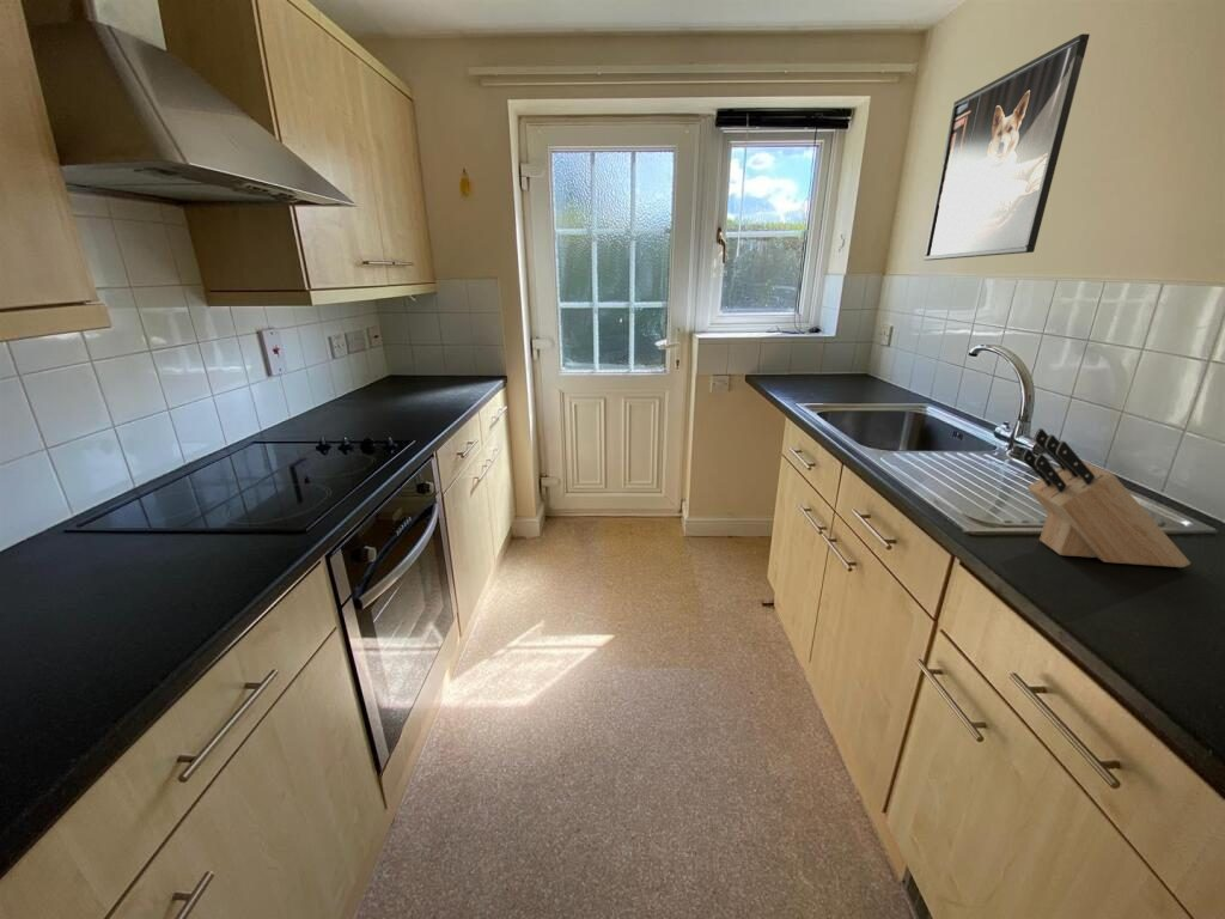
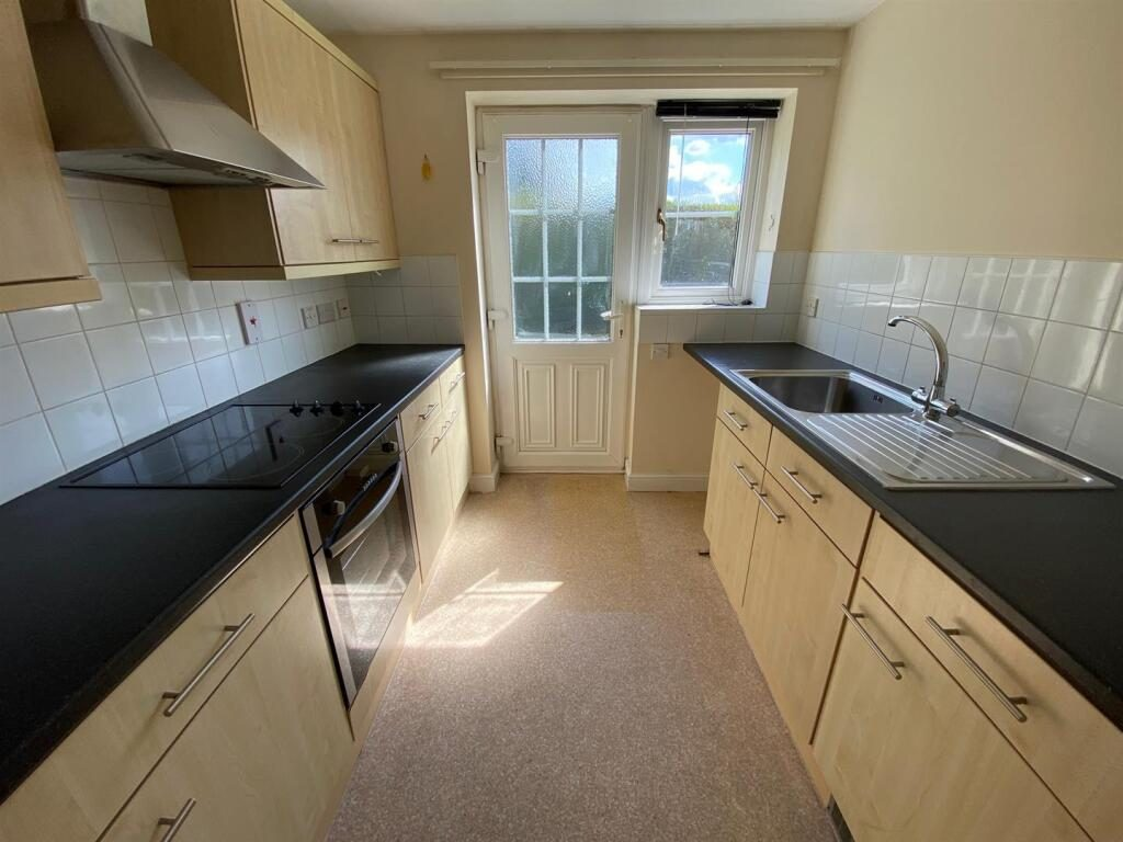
- knife block (1102, 495)
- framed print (989, 169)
